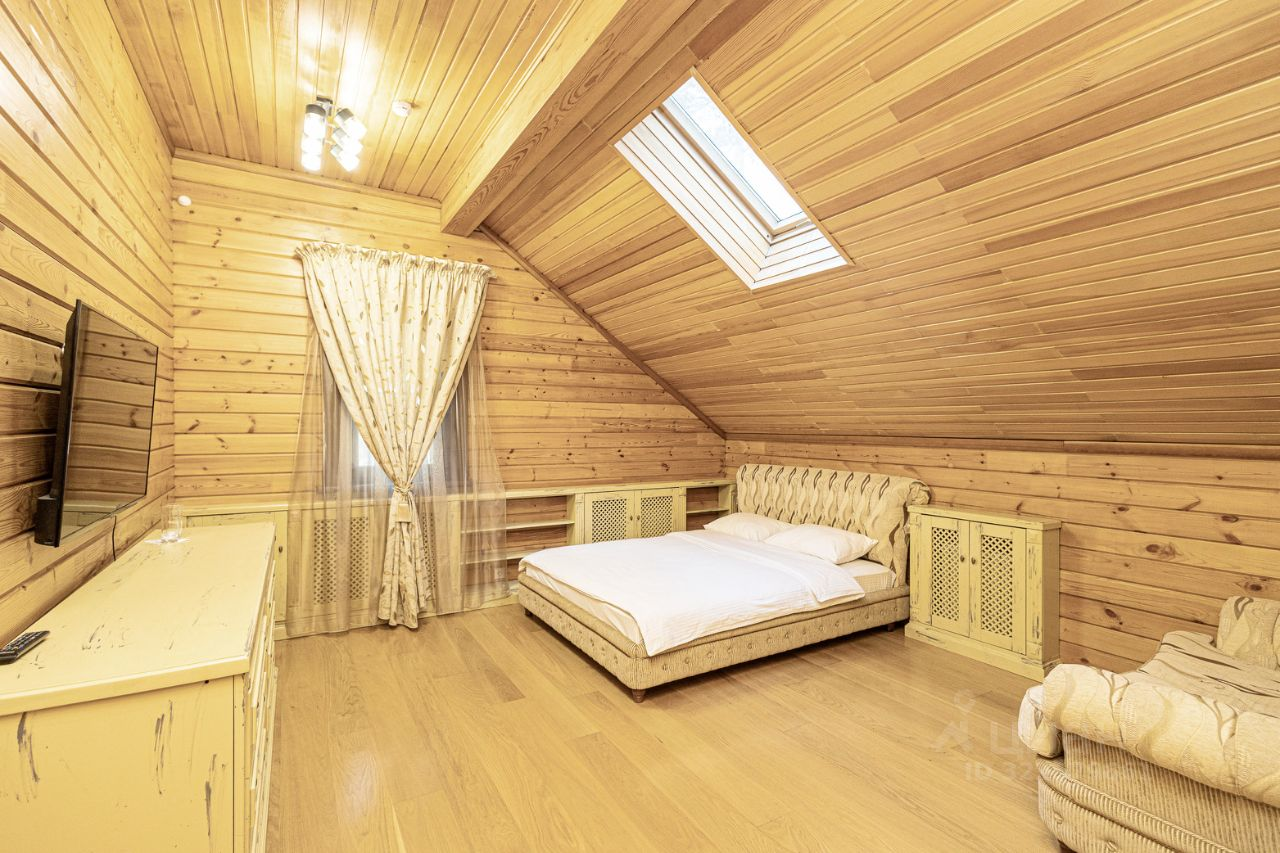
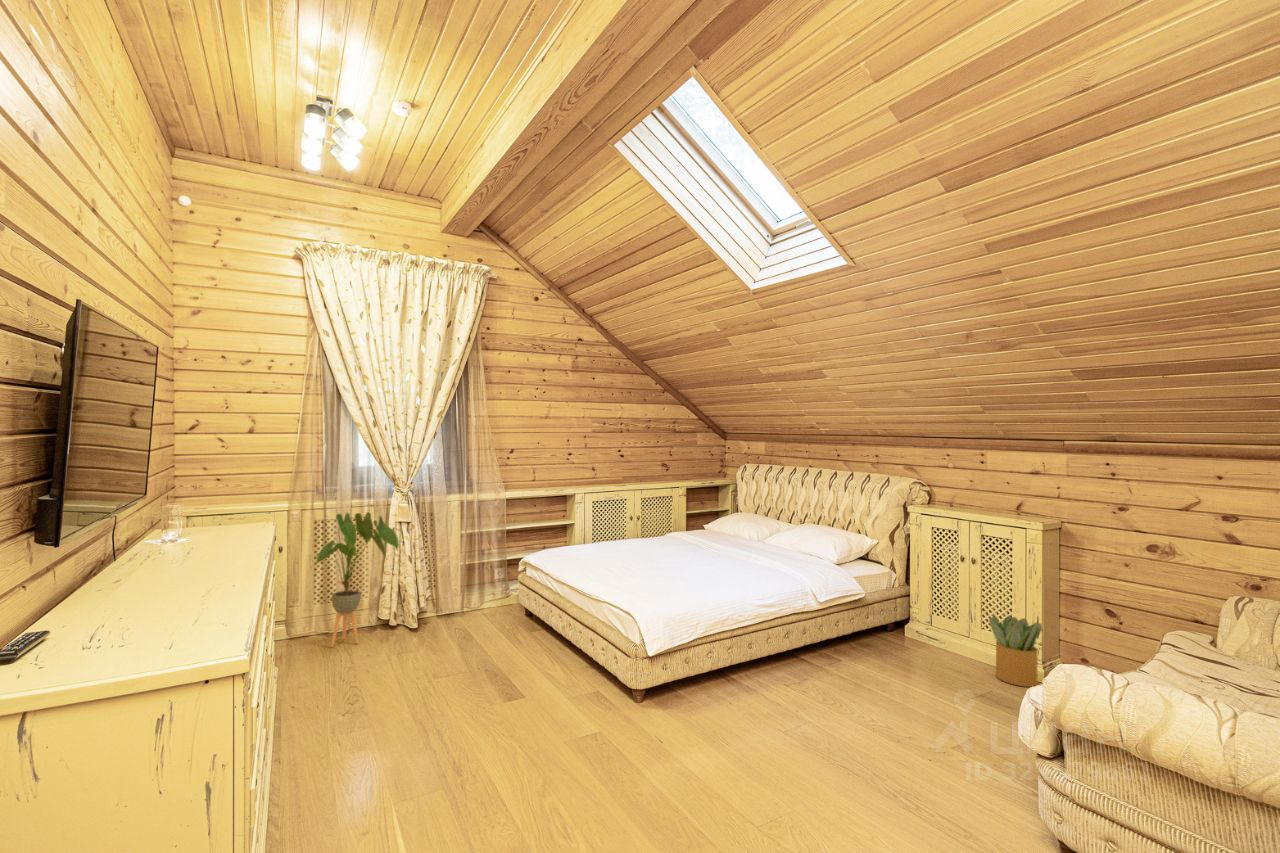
+ house plant (351, 573)
+ potted plant (1013, 648)
